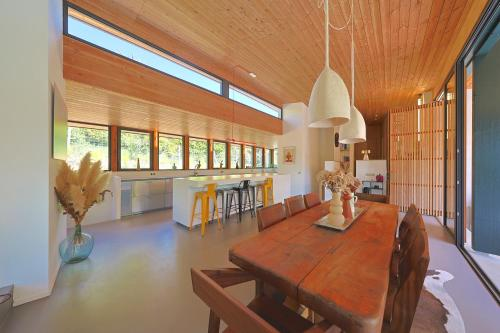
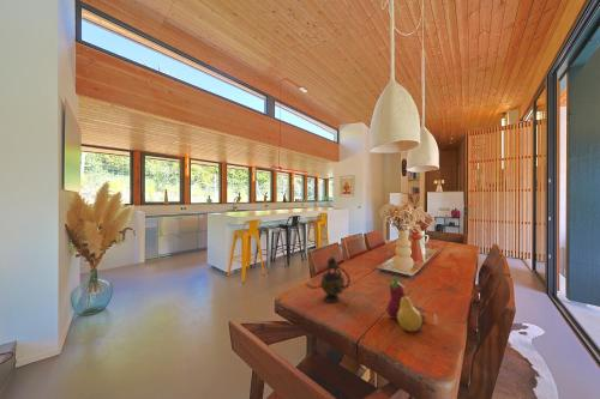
+ teapot (325, 276)
+ fruit (408, 302)
